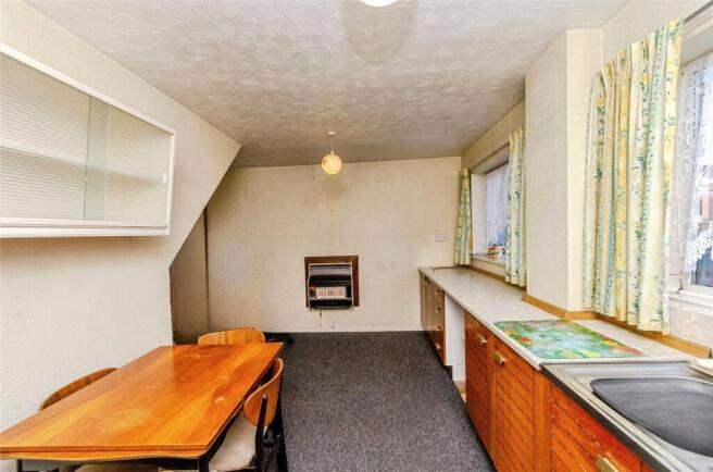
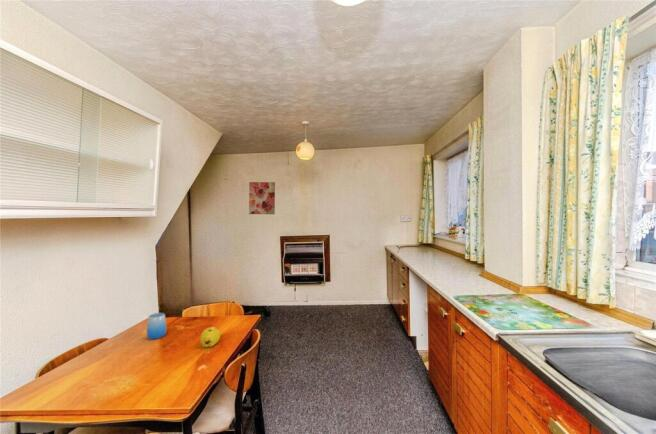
+ wall art (262, 198)
+ fruit (210, 335)
+ cup (156, 325)
